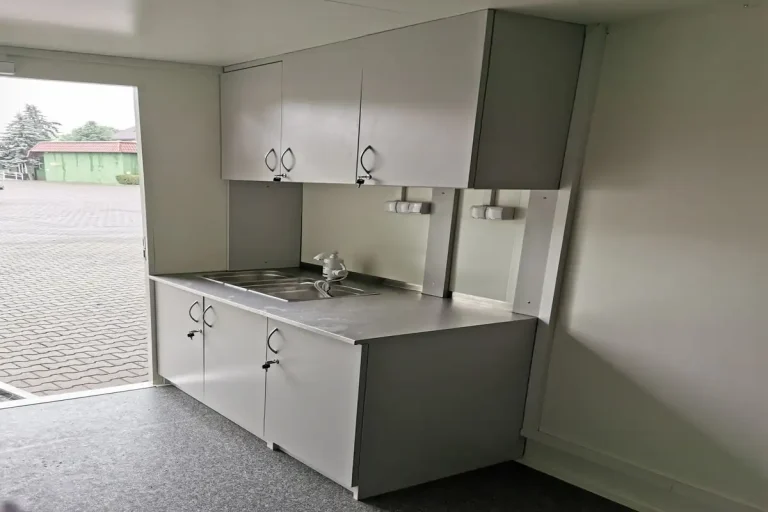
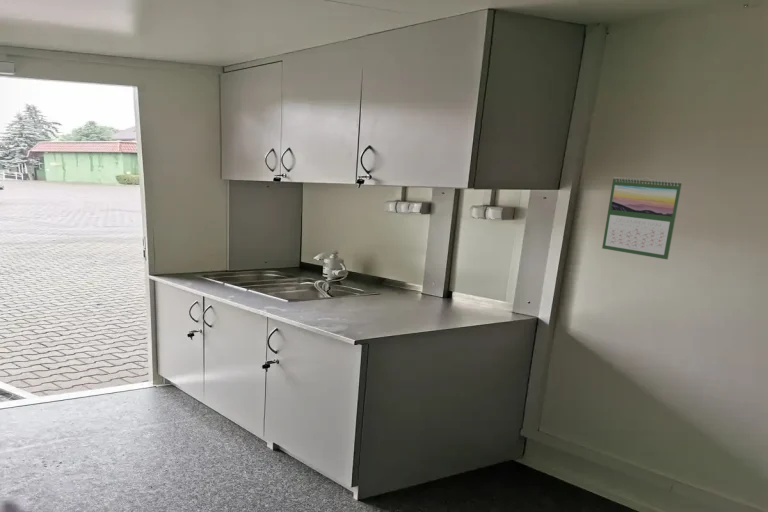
+ calendar (640, 216)
